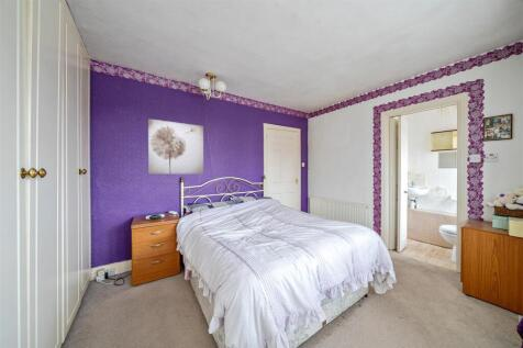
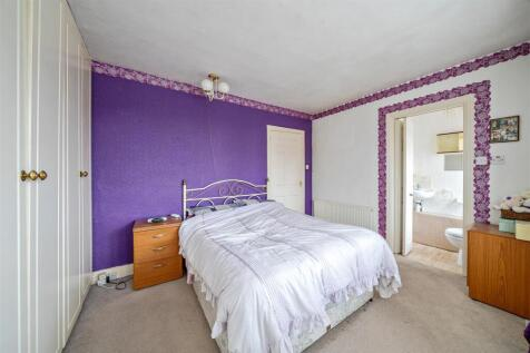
- wall art (177, 148)
